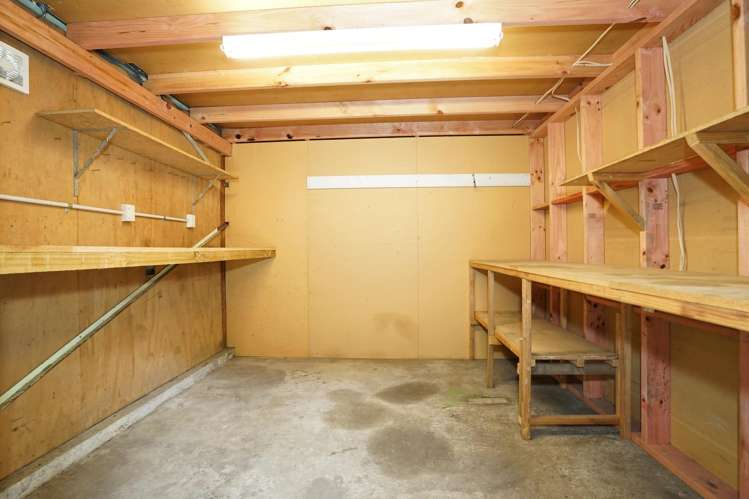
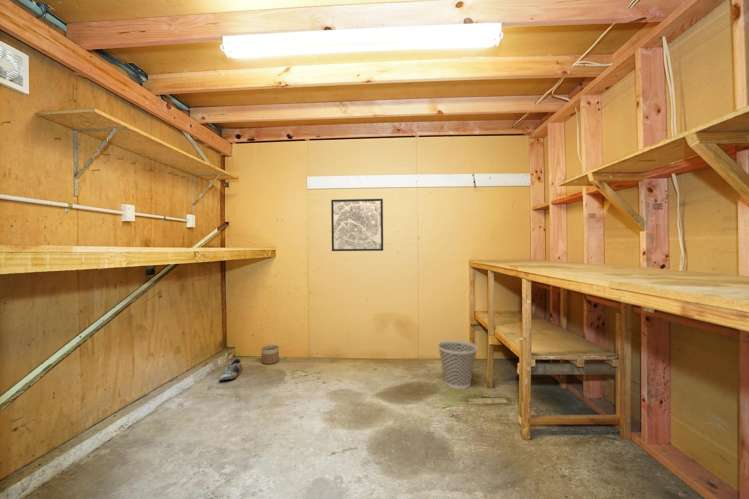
+ planter (270, 354)
+ wall art (357, 225)
+ shoe (231, 369)
+ wastebasket (457, 364)
